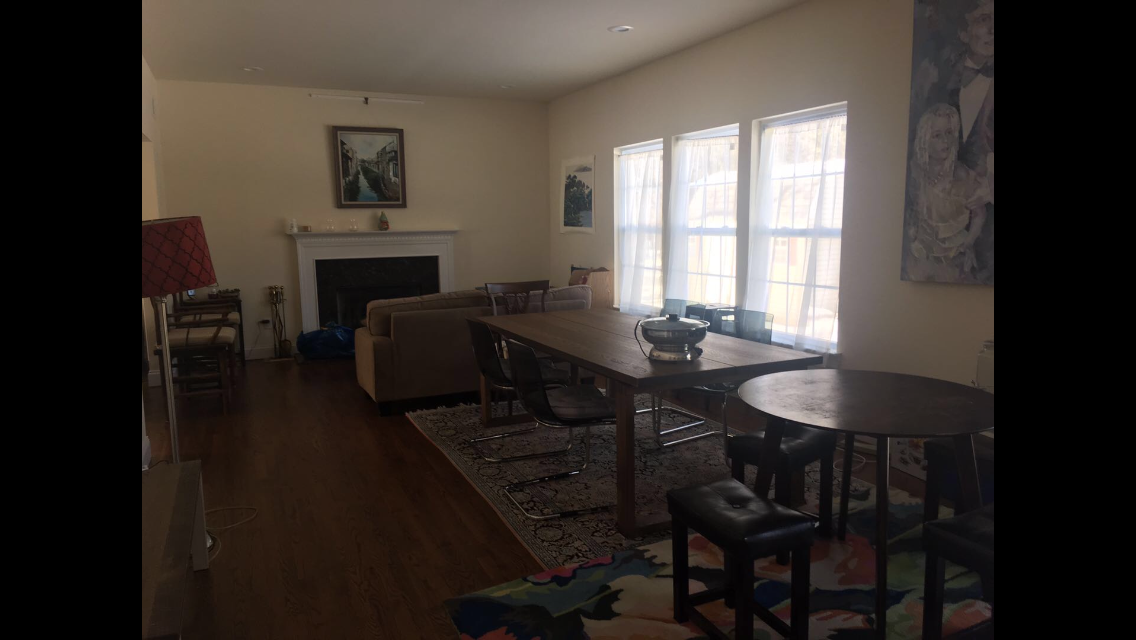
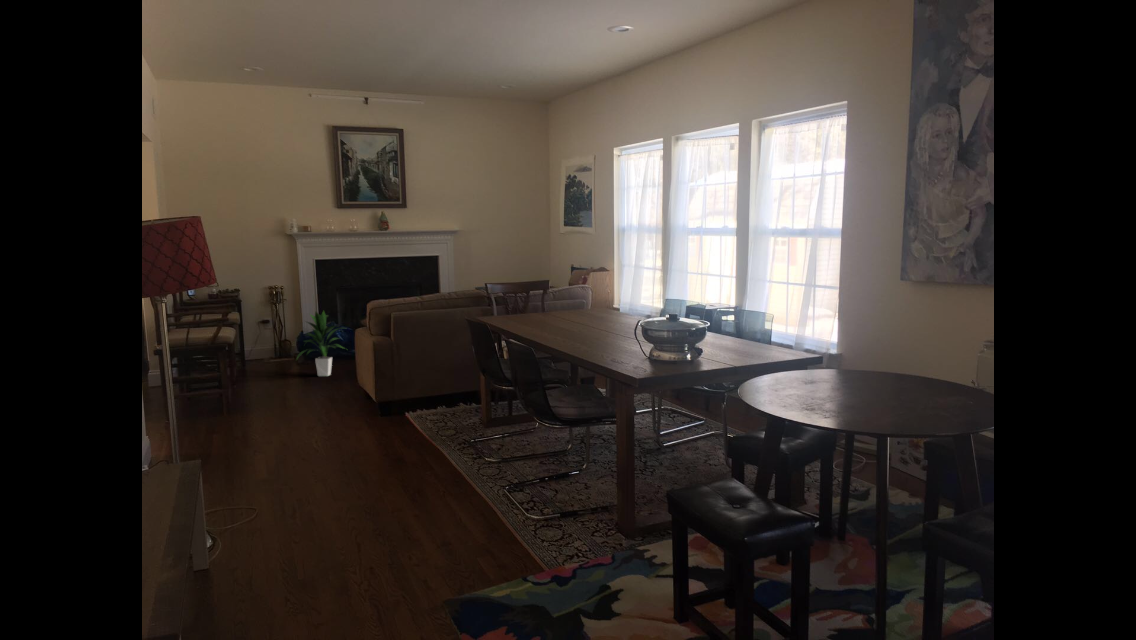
+ indoor plant (322, 342)
